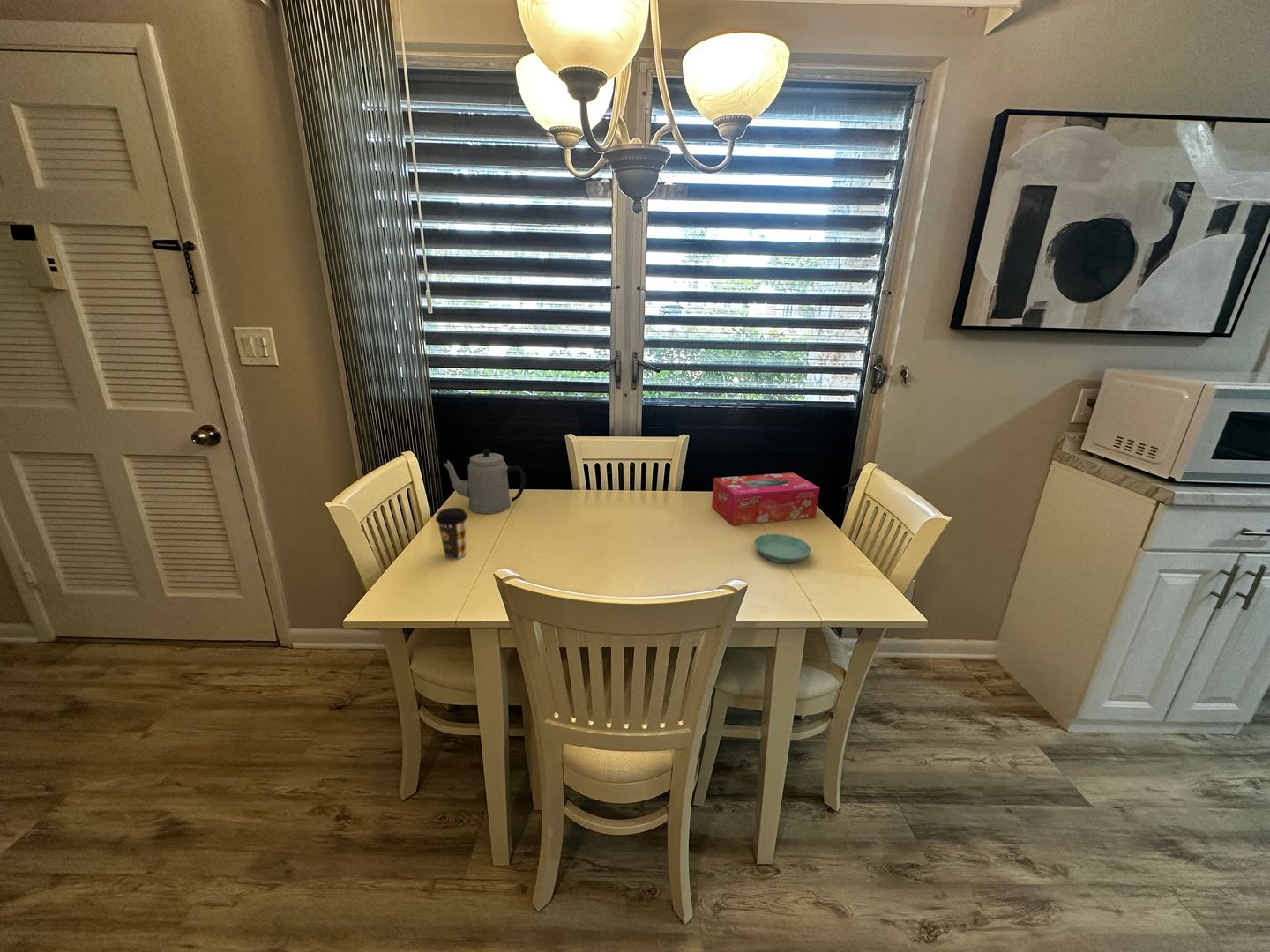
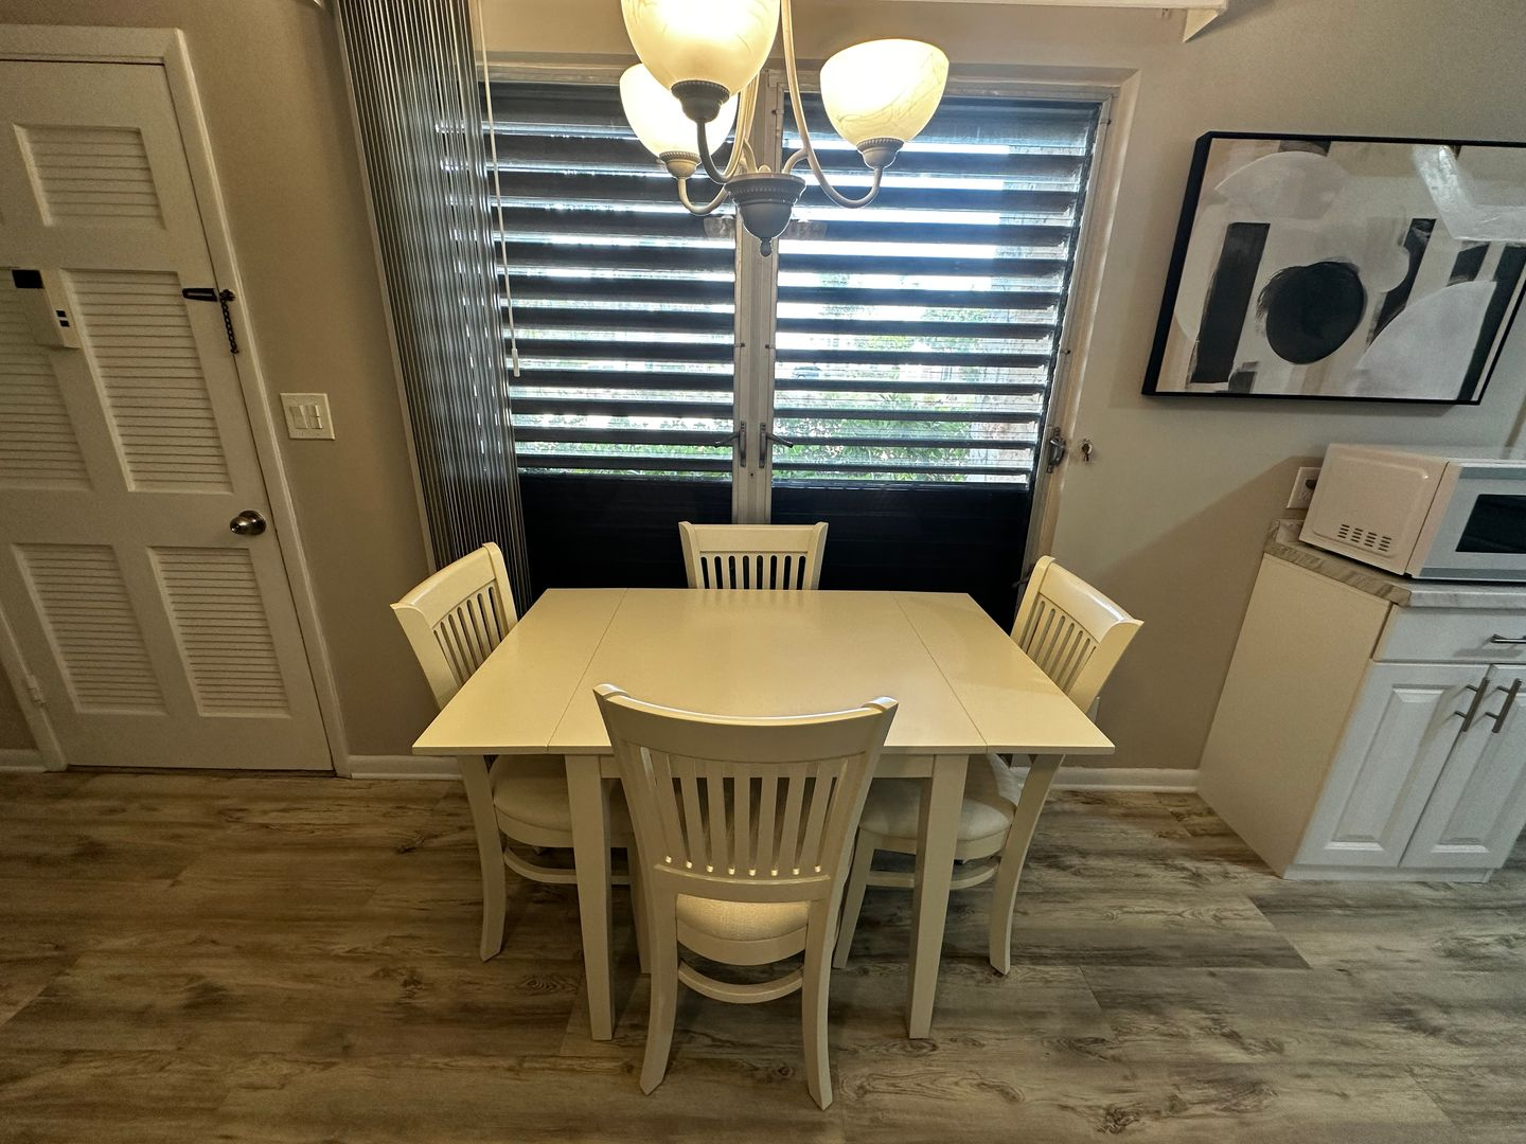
- saucer (781, 549)
- tissue box (764, 497)
- teapot (485, 478)
- coffee cup (453, 533)
